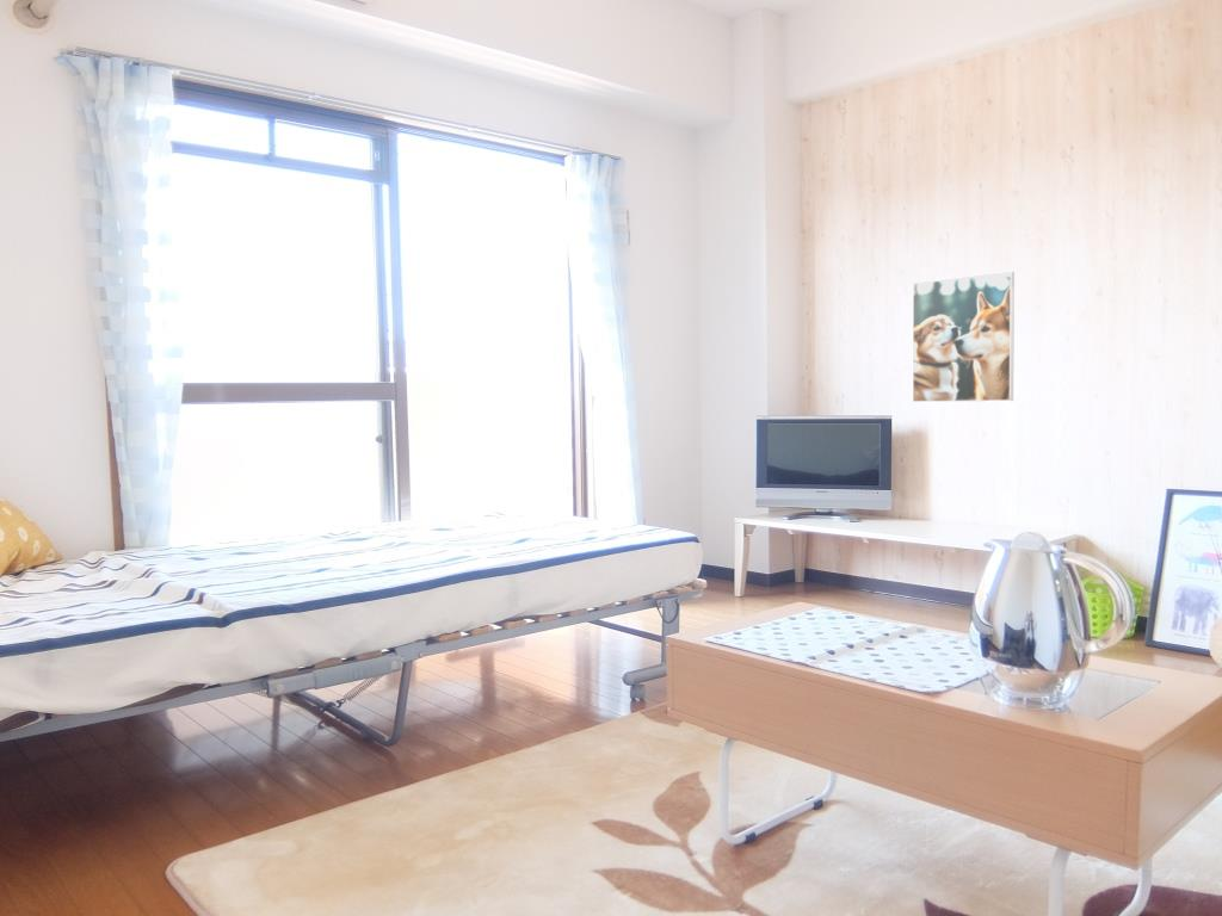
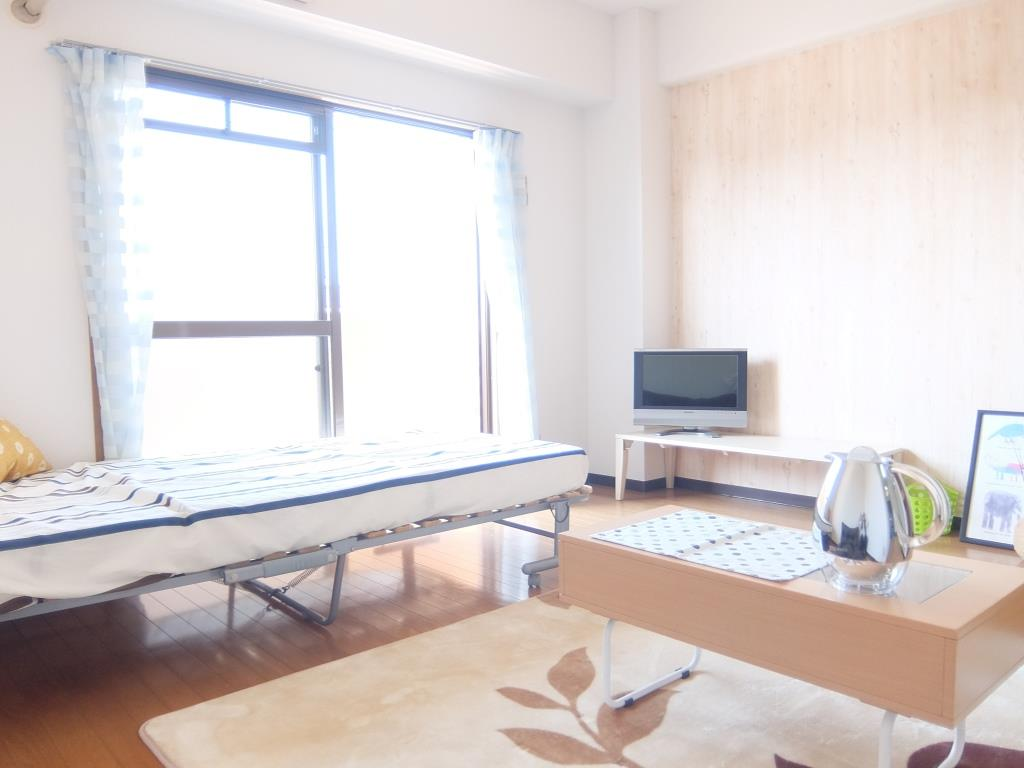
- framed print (961, 340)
